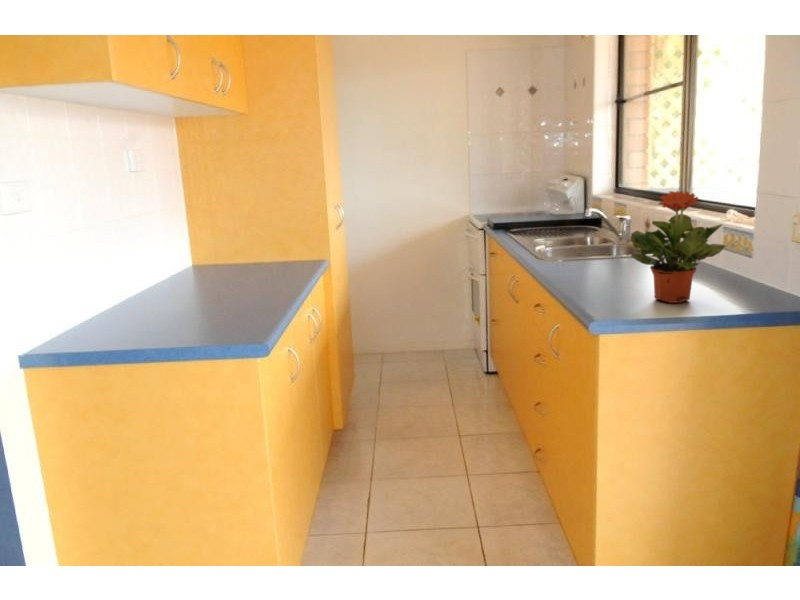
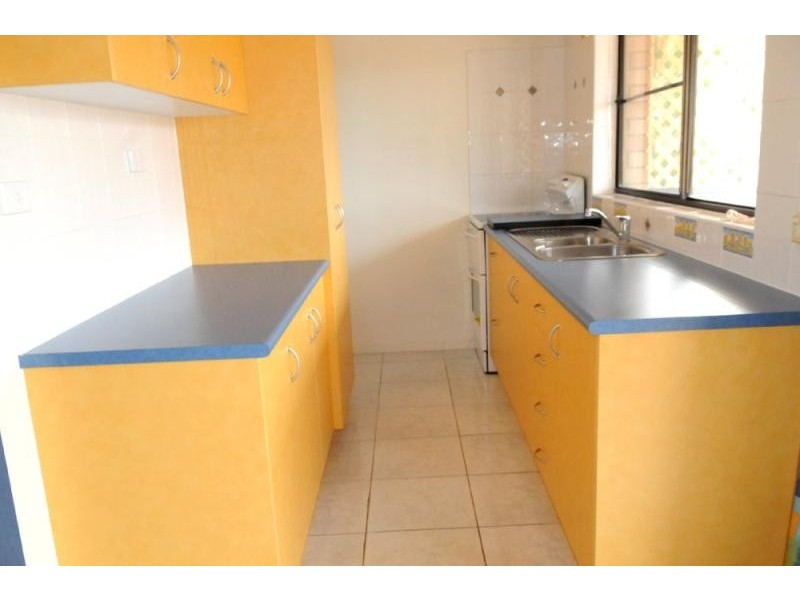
- potted plant (676, 245)
